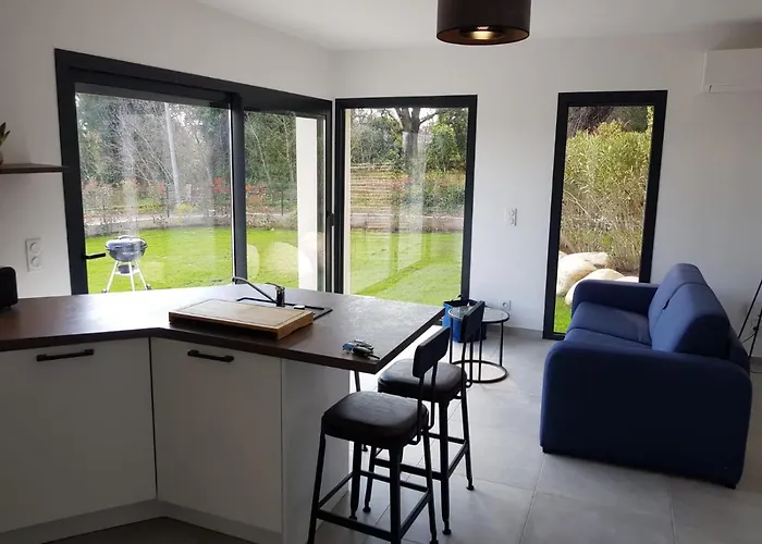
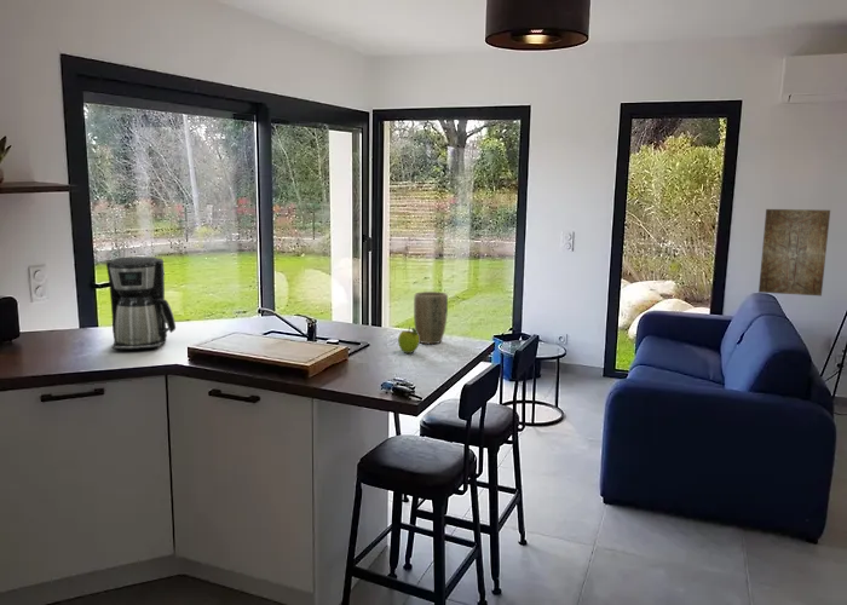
+ plant pot (430, 317)
+ wall art (793, 252)
+ fruit (409, 339)
+ coffee maker (146, 300)
